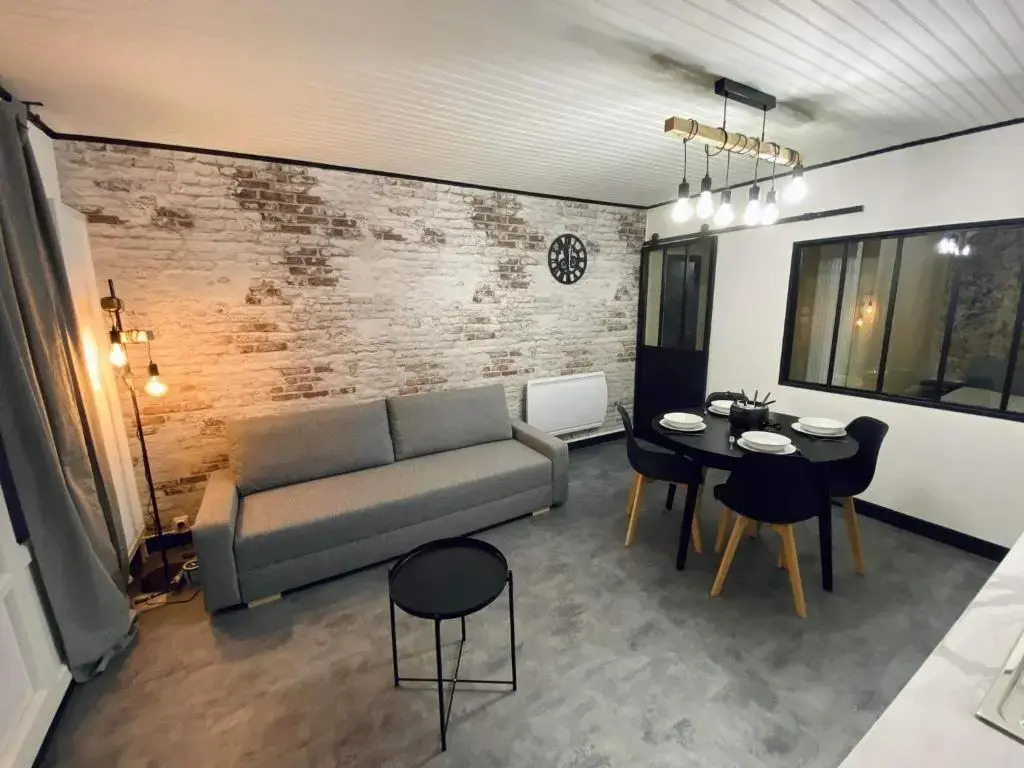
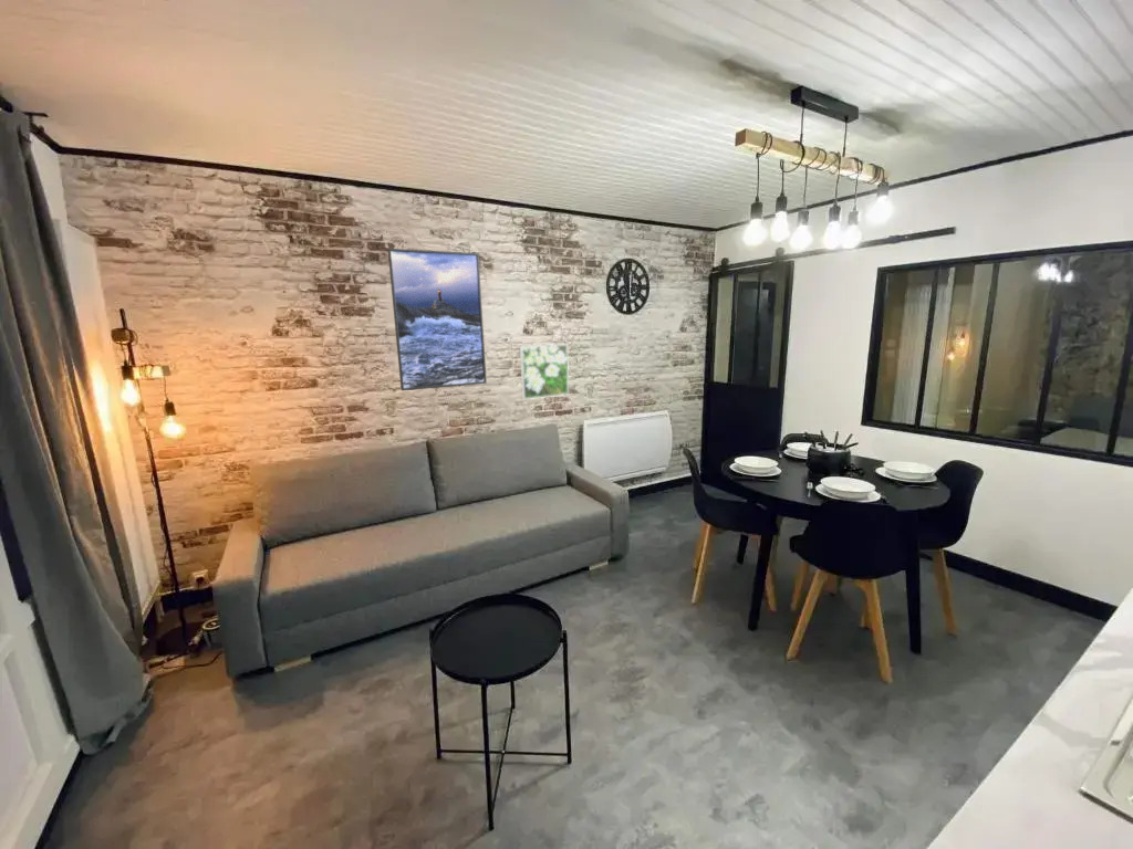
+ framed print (544, 370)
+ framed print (440, 321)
